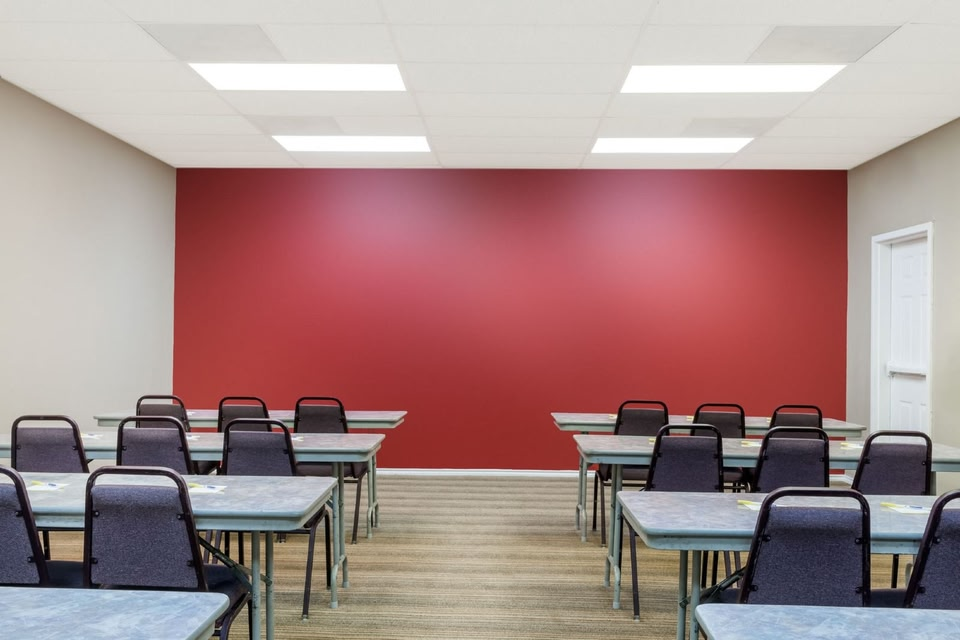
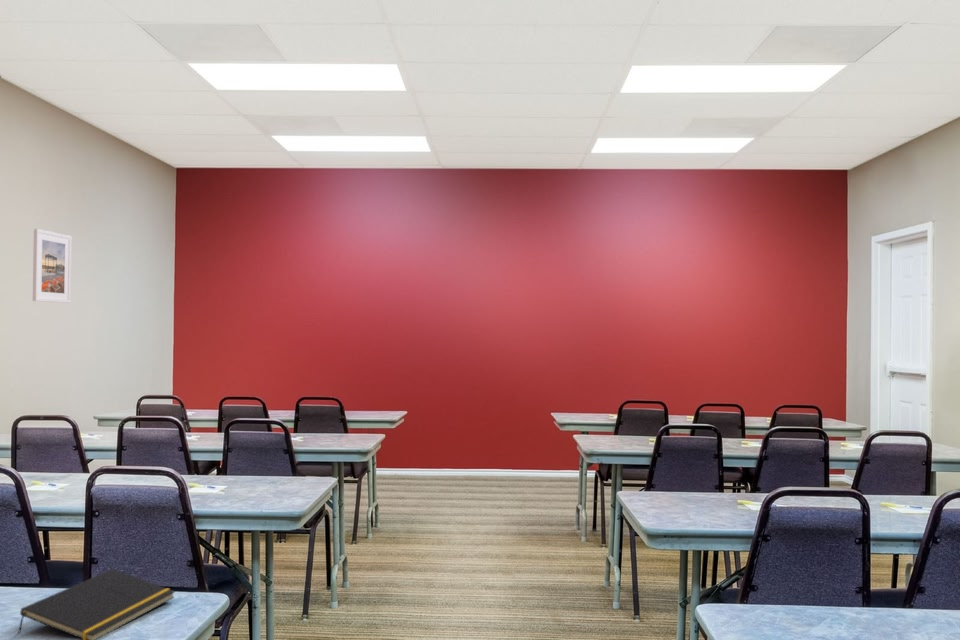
+ notepad (102, 602)
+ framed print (52, 267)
